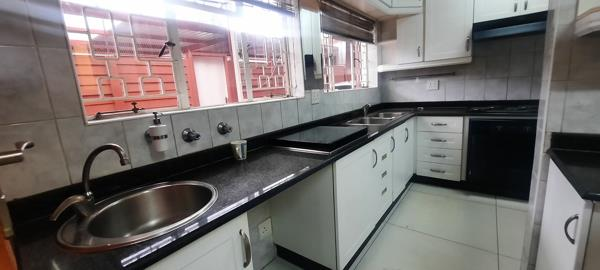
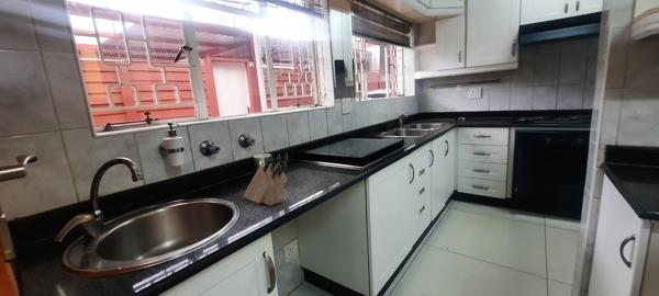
+ knife block (266, 175)
